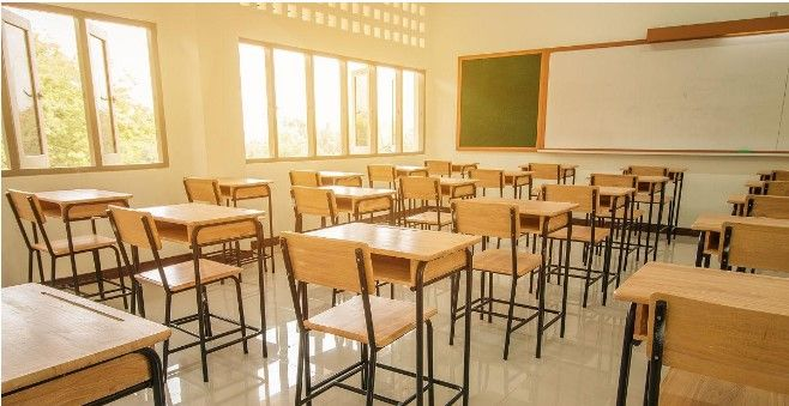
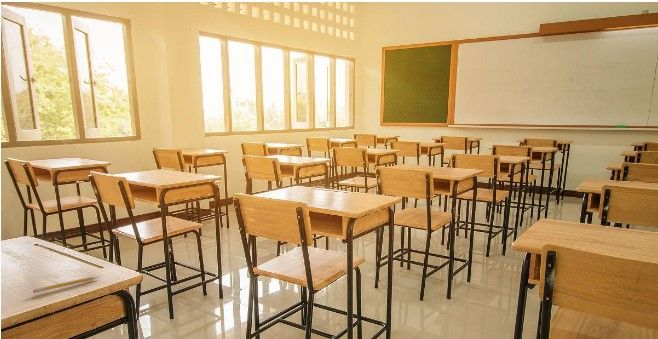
+ pencil (68, 283)
